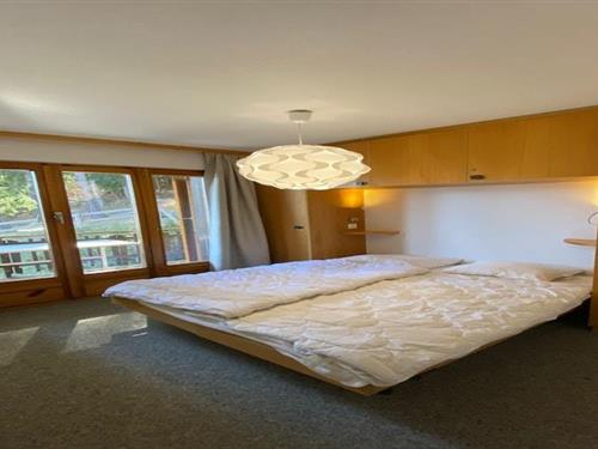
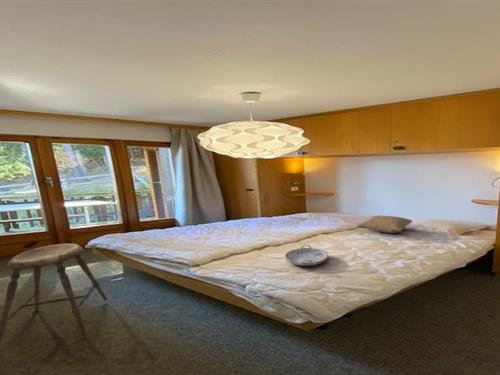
+ stool (62, 285)
+ serving tray (306, 255)
+ pillow (385, 223)
